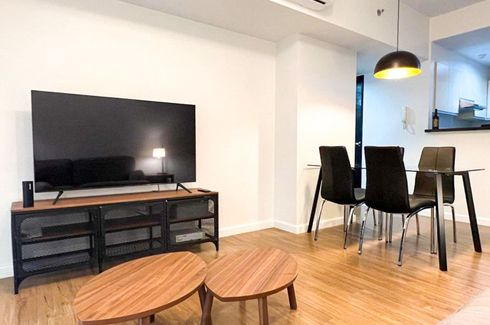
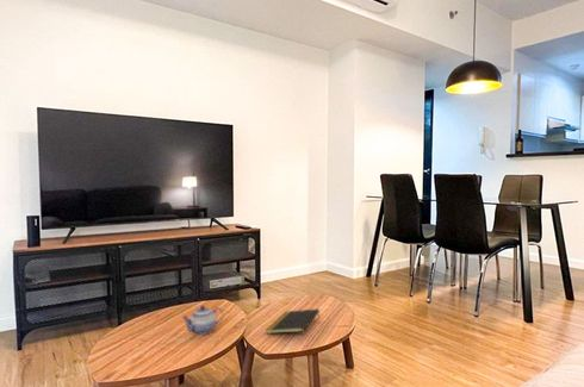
+ teapot (203, 318)
+ notepad (293, 320)
